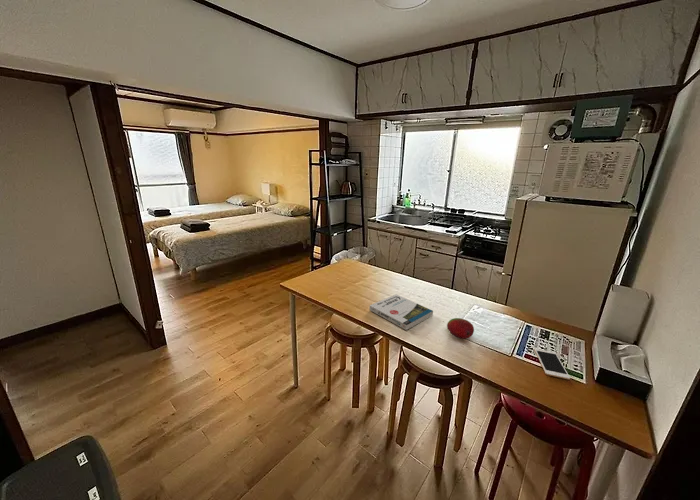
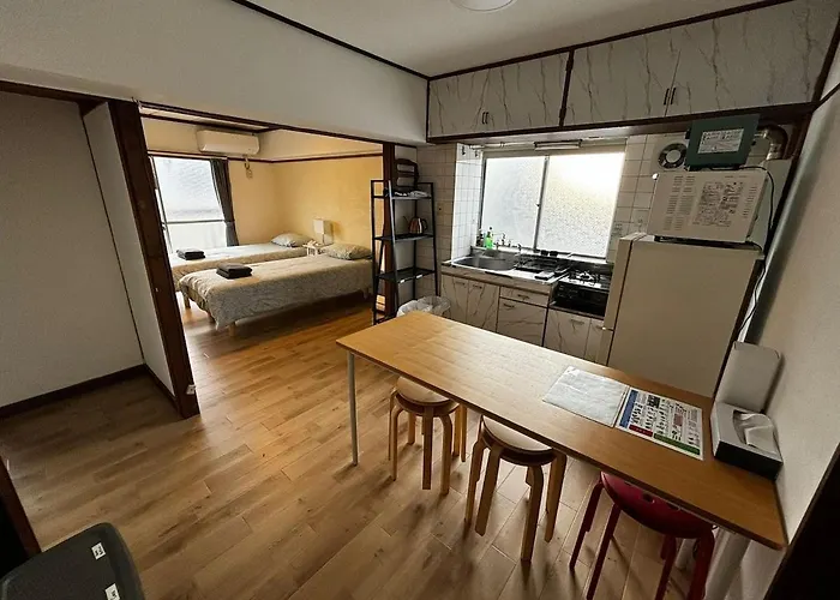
- fruit (459, 327)
- cell phone (550, 362)
- book (400, 310)
